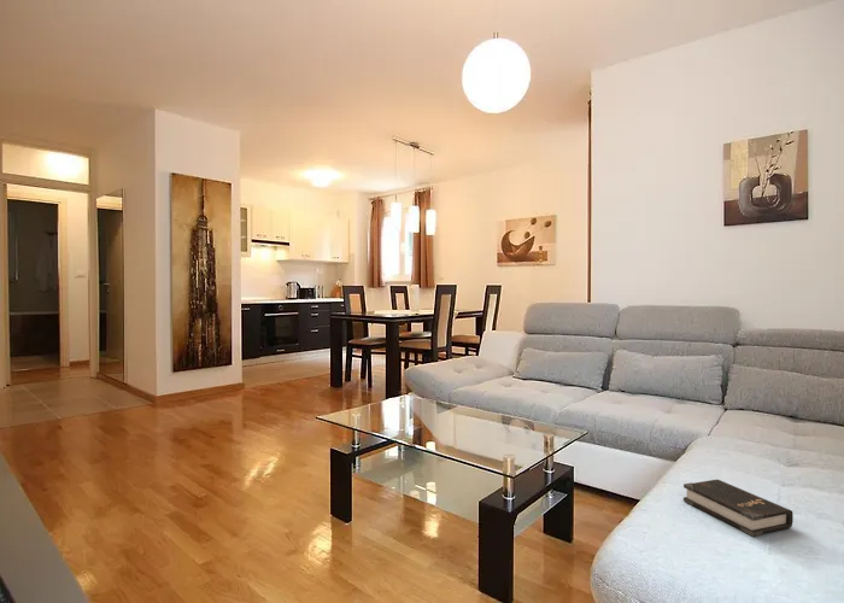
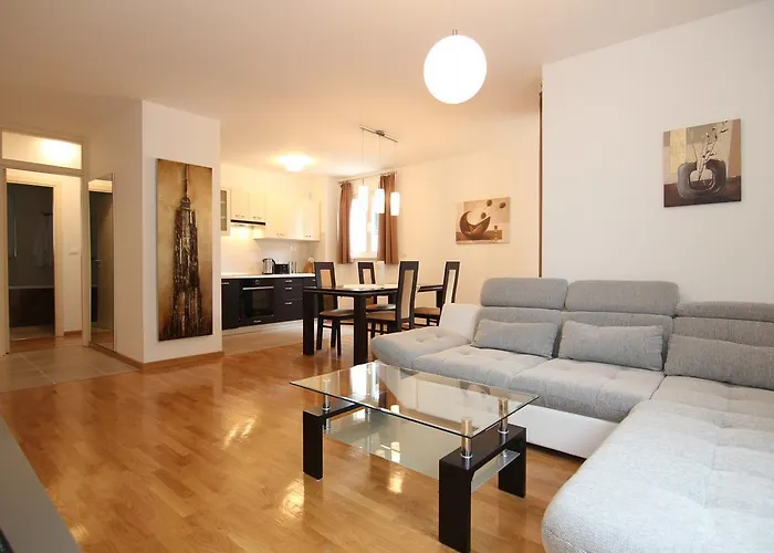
- hardback book (734, 504)
